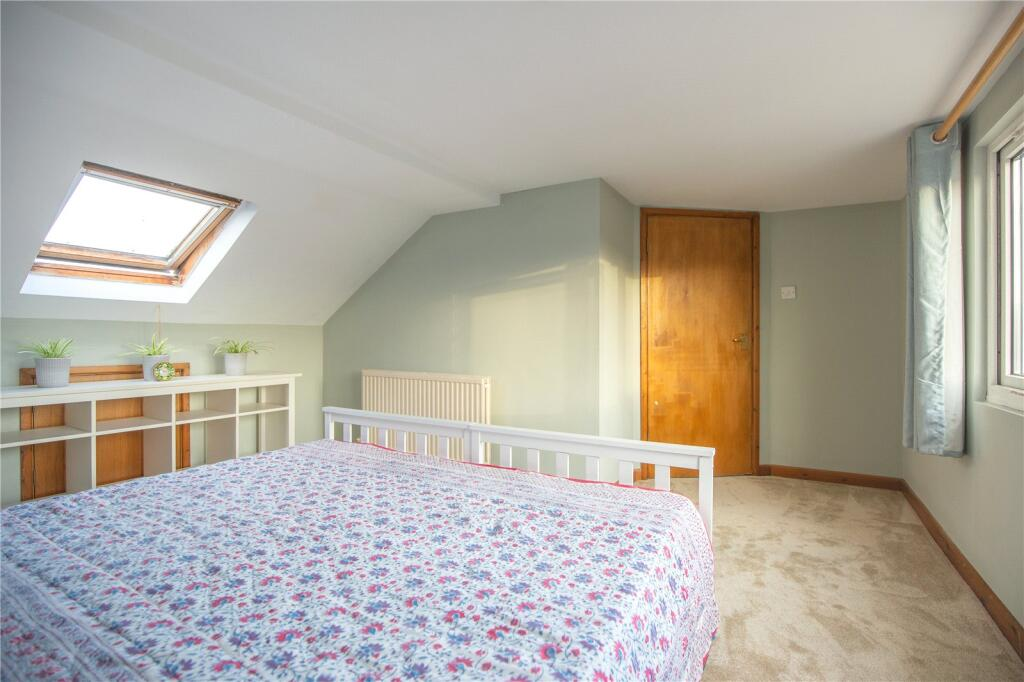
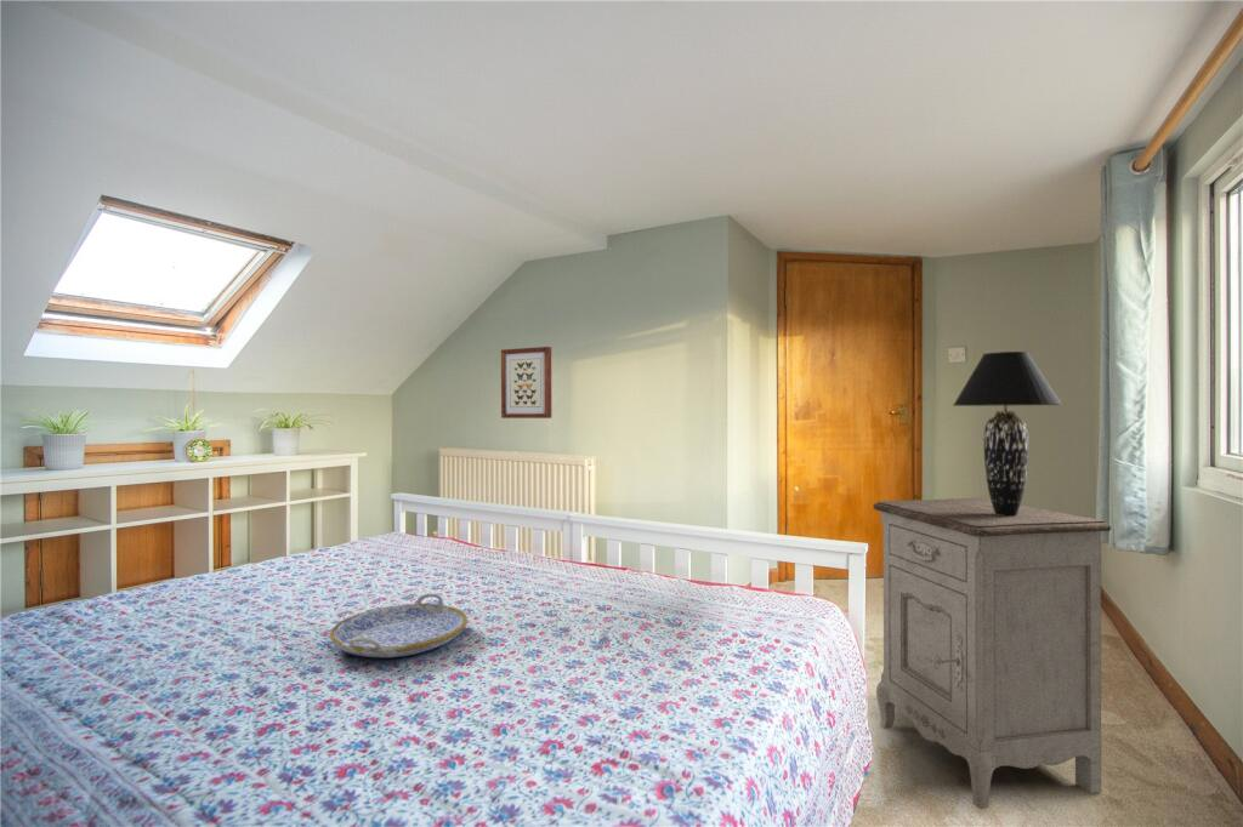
+ wall art (526, 383)
+ serving tray (401, 626)
+ nightstand (969, 633)
+ table lamp (1005, 433)
